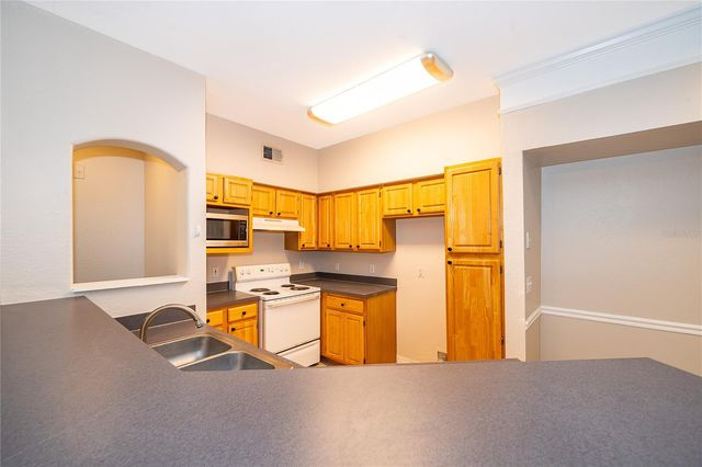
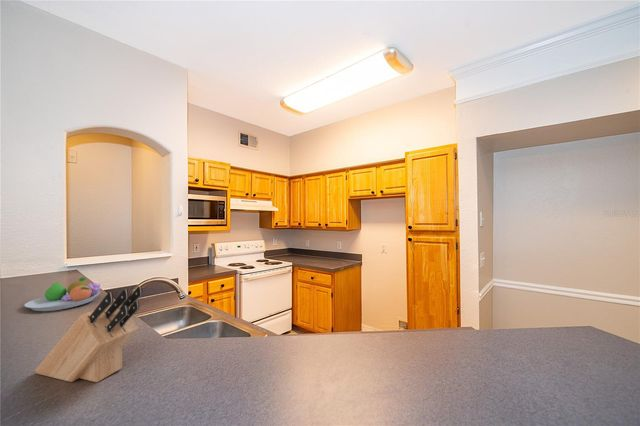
+ knife block (93, 328)
+ fruit bowl (65, 292)
